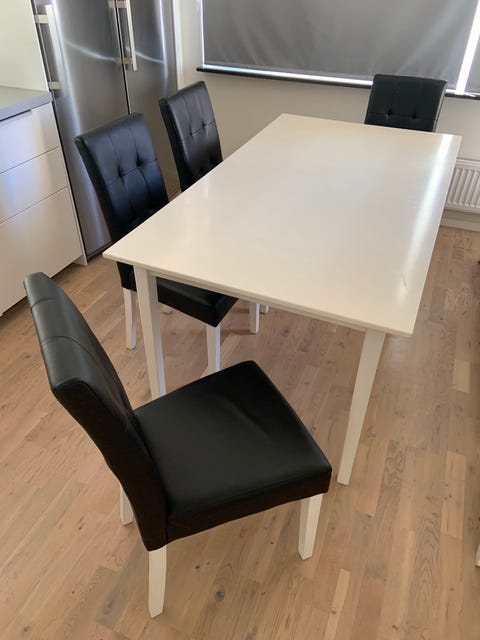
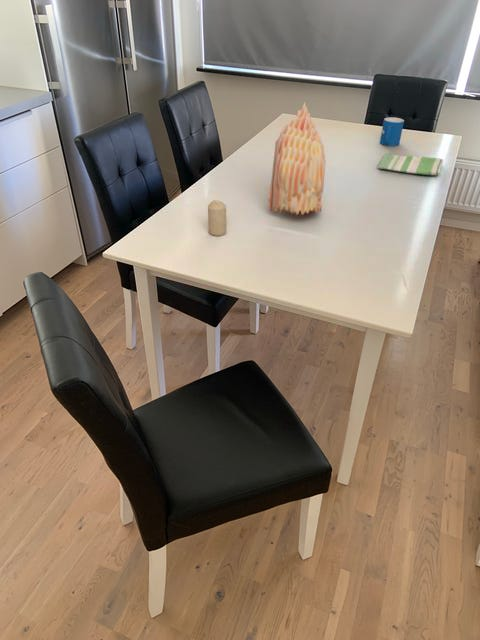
+ dish towel (411, 163)
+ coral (300, 162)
+ mug (390, 132)
+ candle (217, 217)
